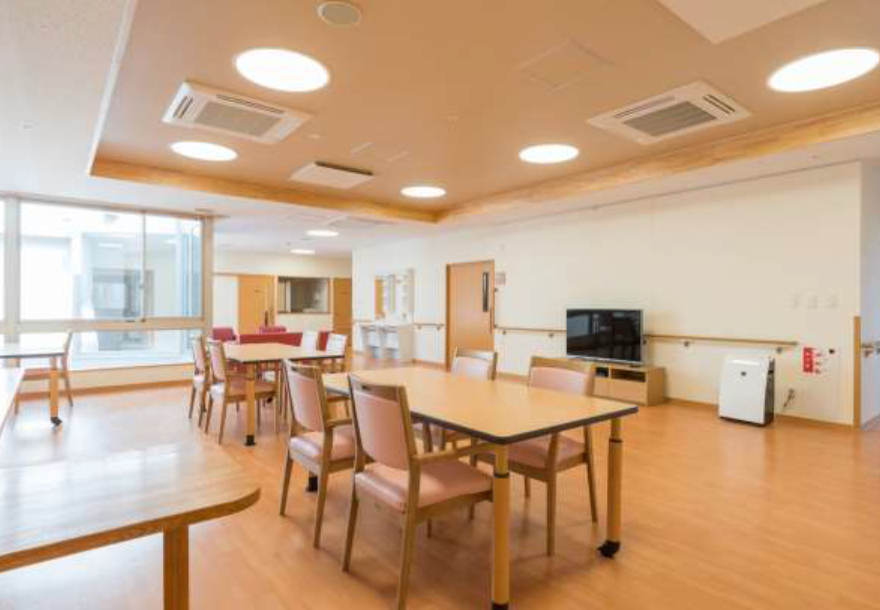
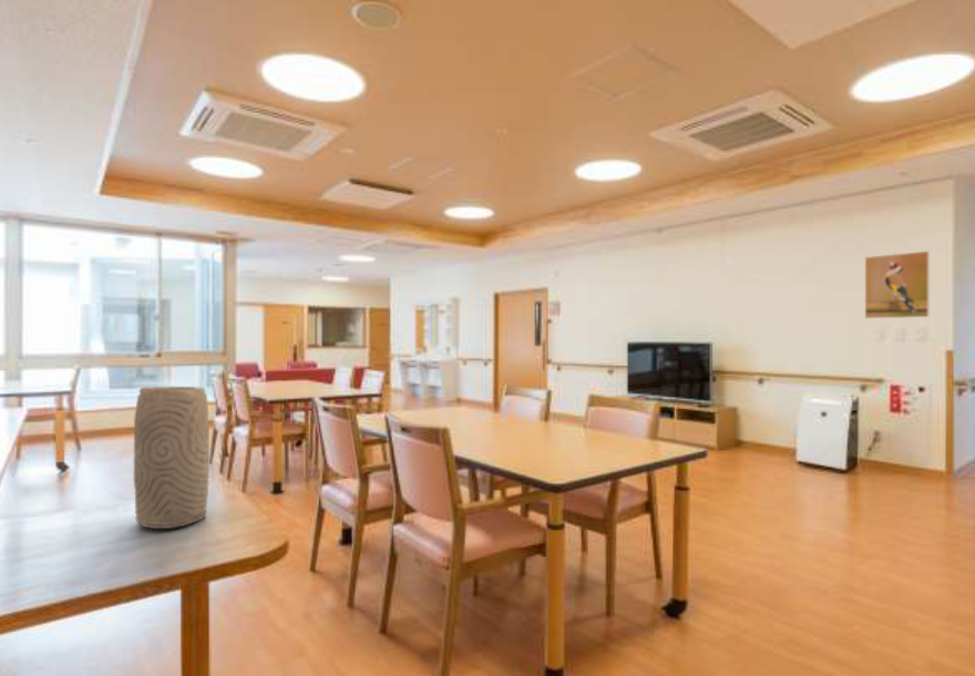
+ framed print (895, 286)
+ vase (172, 452)
